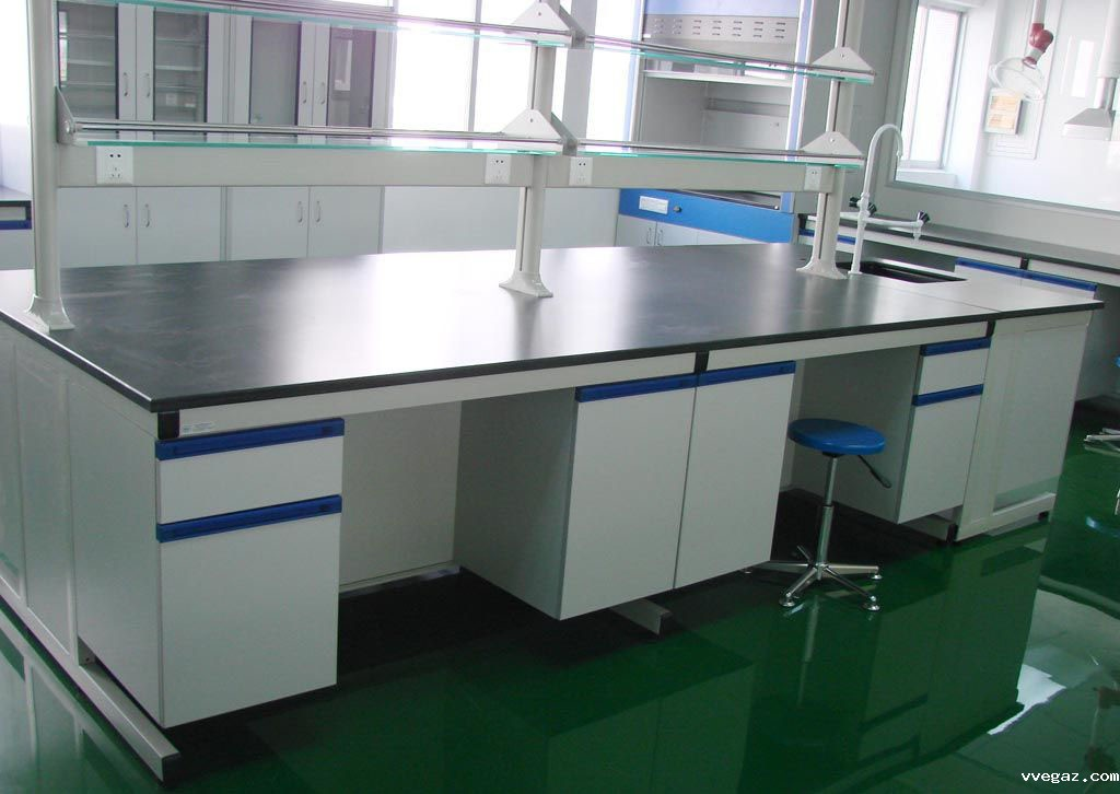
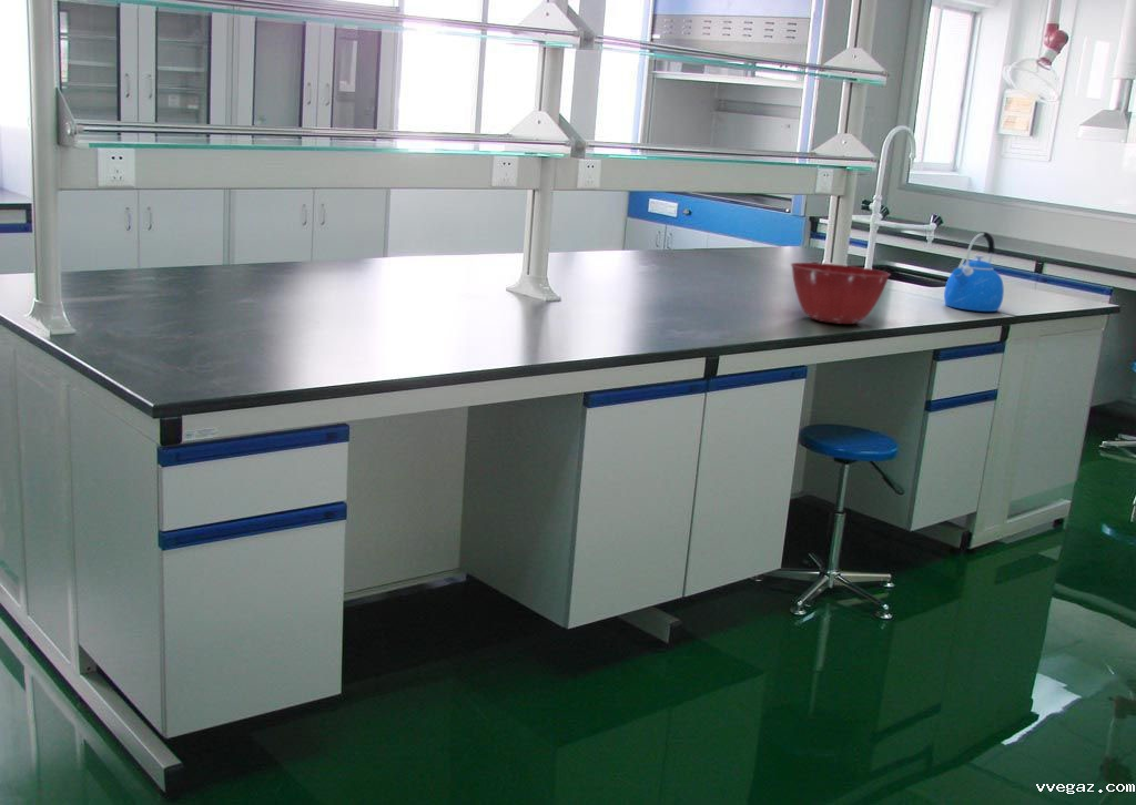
+ kettle (973, 269)
+ mixing bowl (836, 294)
